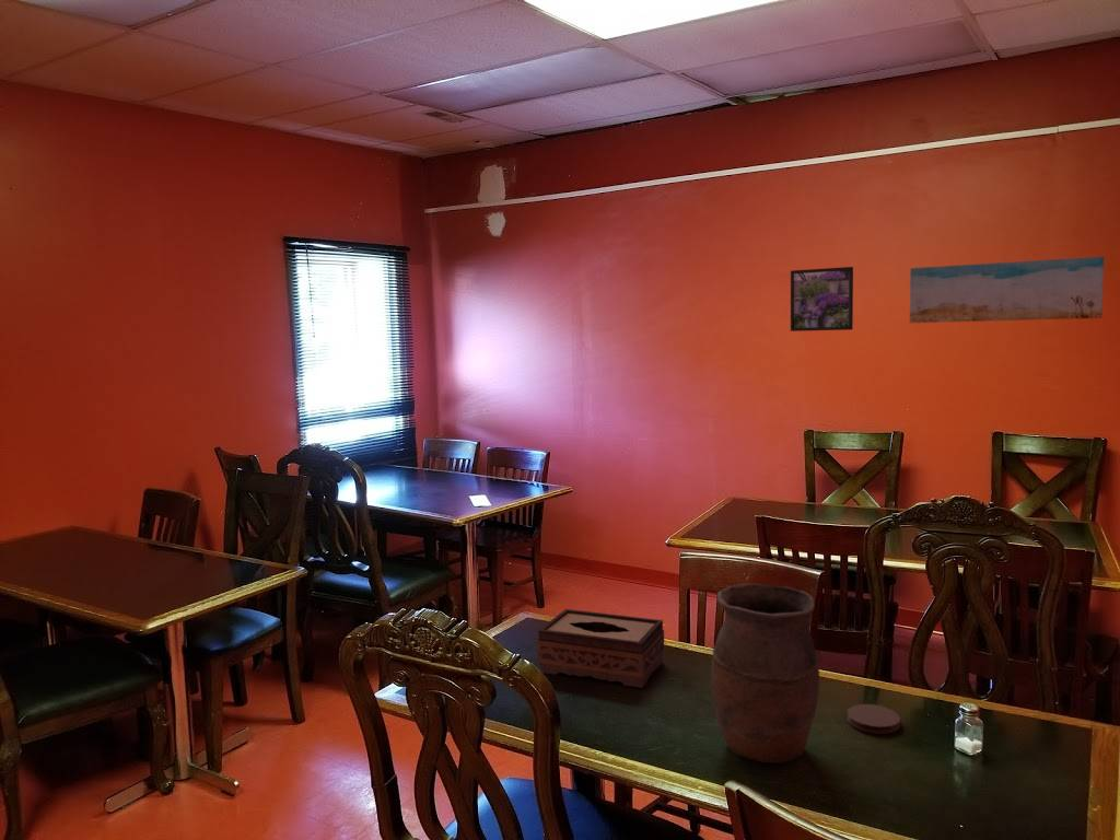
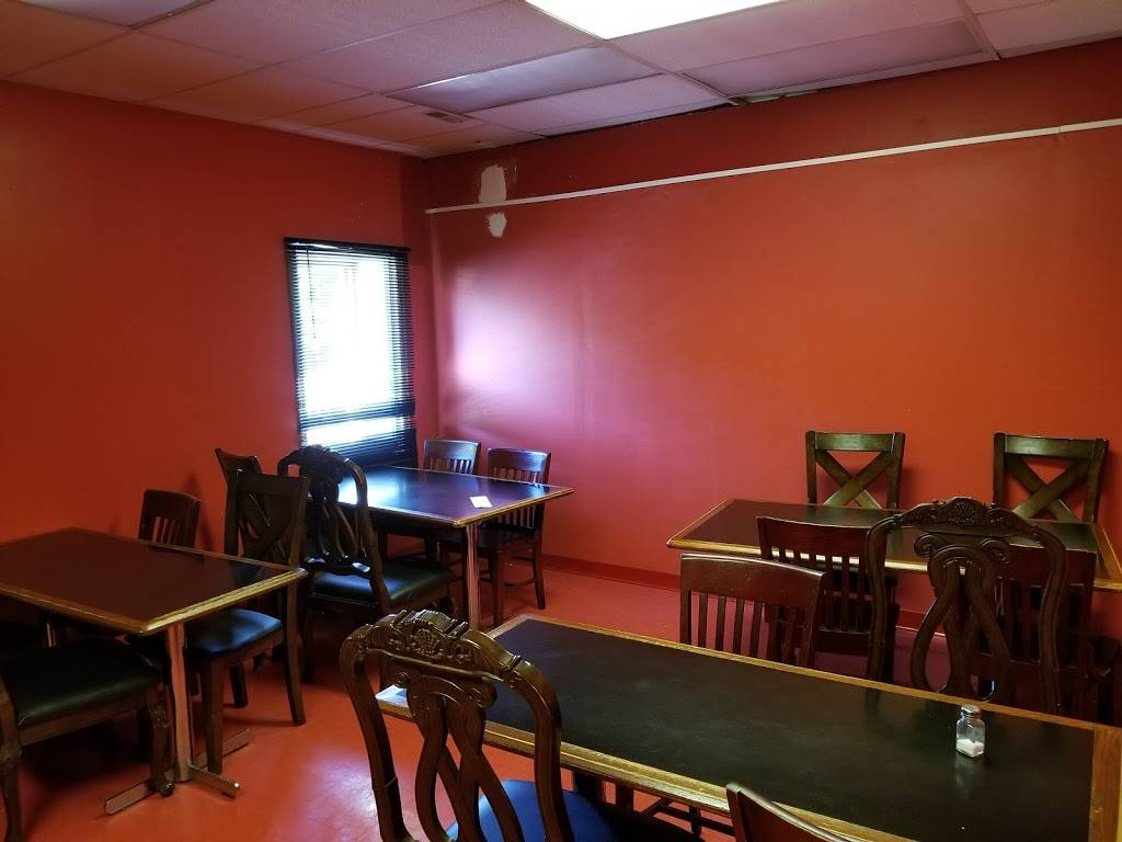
- coaster (873, 718)
- vase (765, 674)
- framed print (820, 300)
- wall art (1001, 291)
- tissue box (602, 645)
